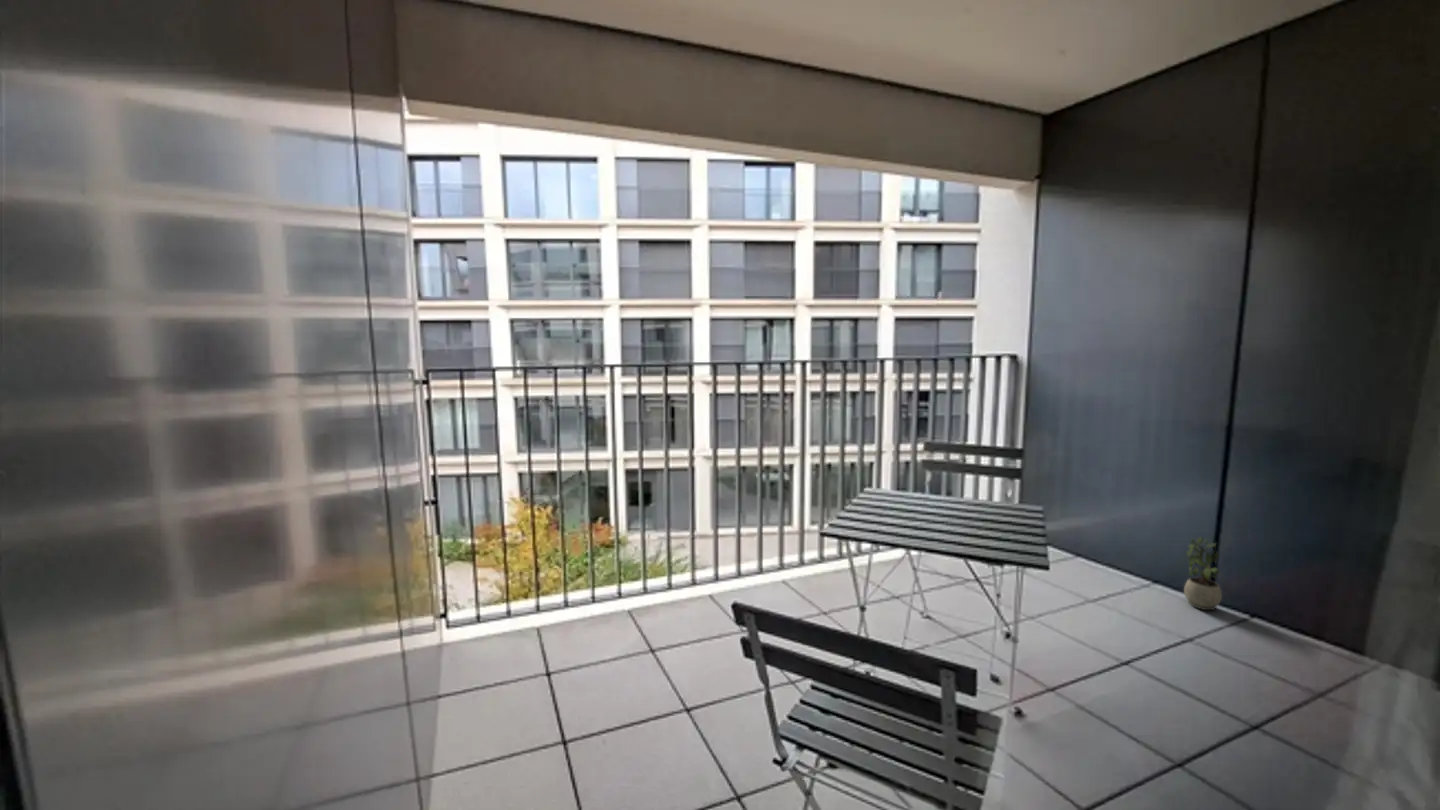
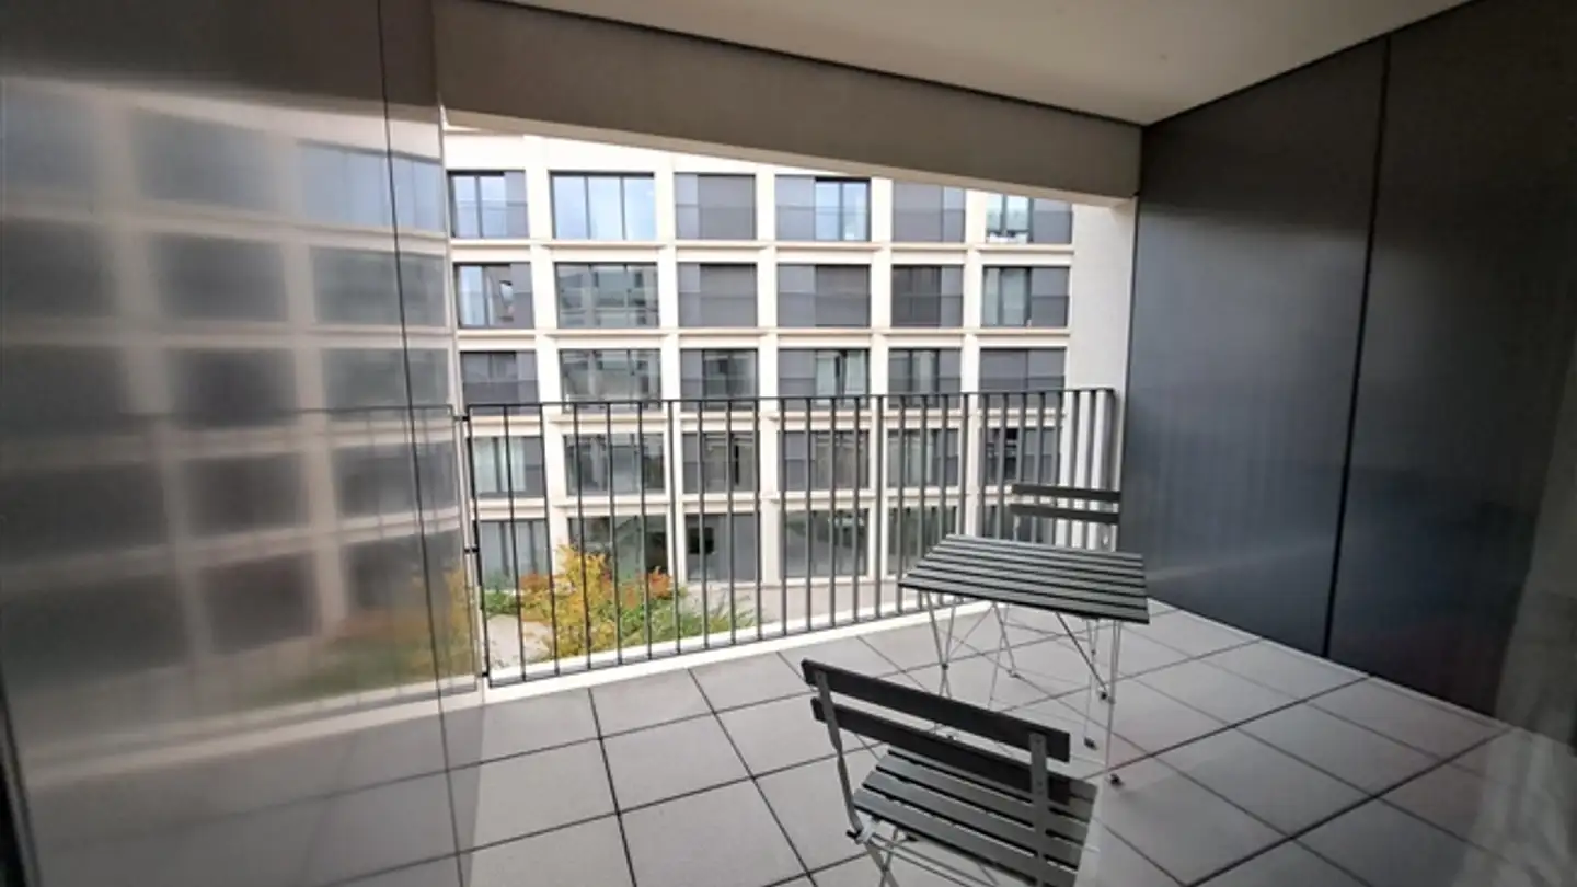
- potted plant (1205, 574)
